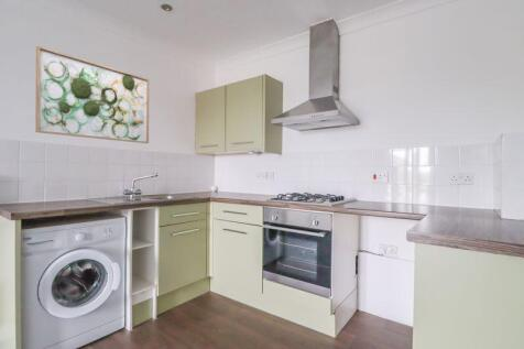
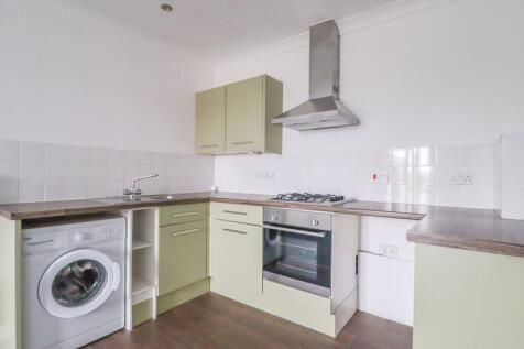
- wall art (100, 101)
